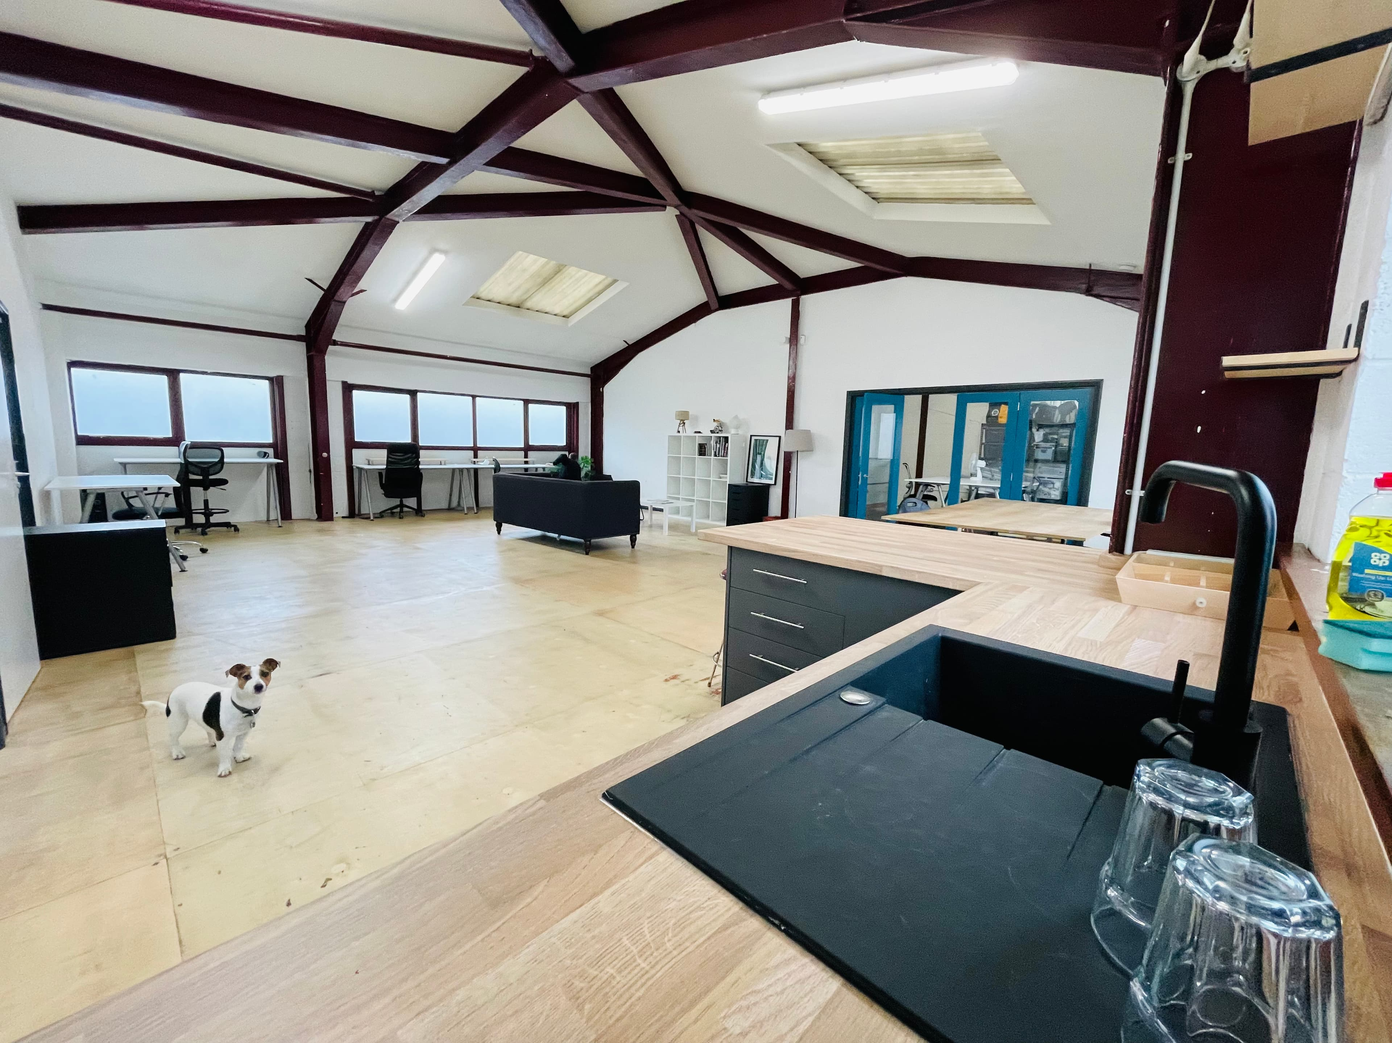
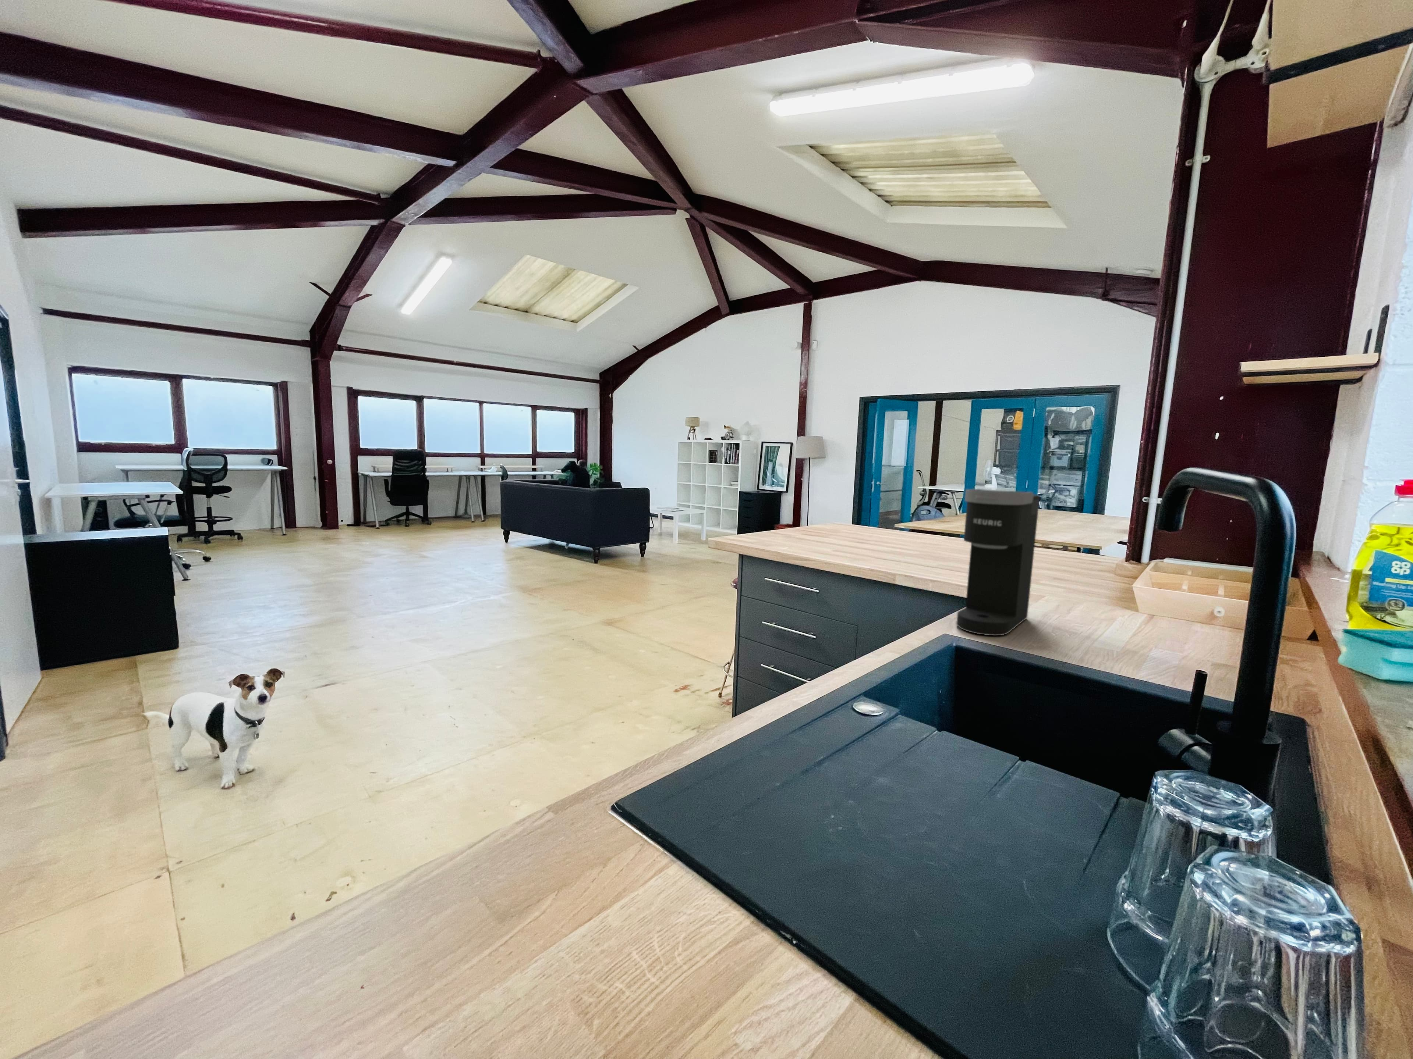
+ coffee maker (998, 556)
